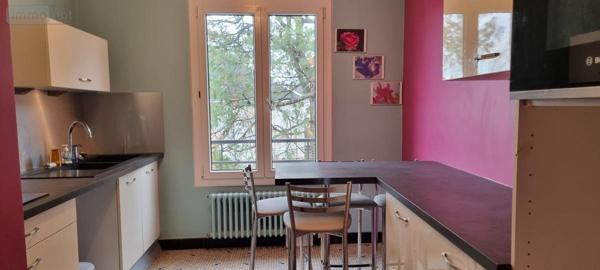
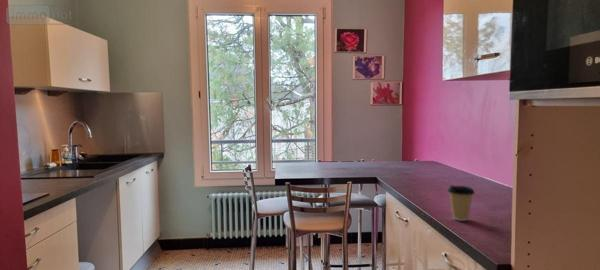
+ coffee cup (460, 202)
